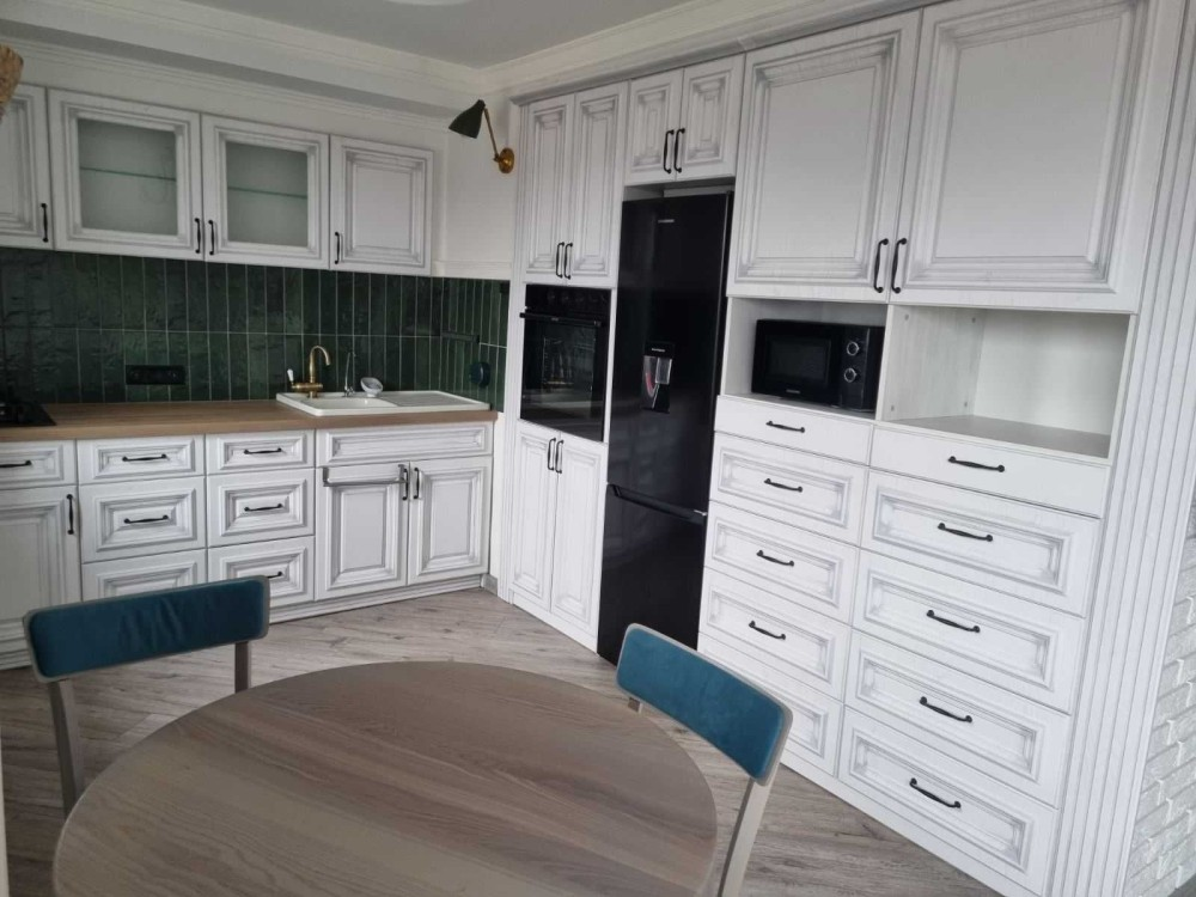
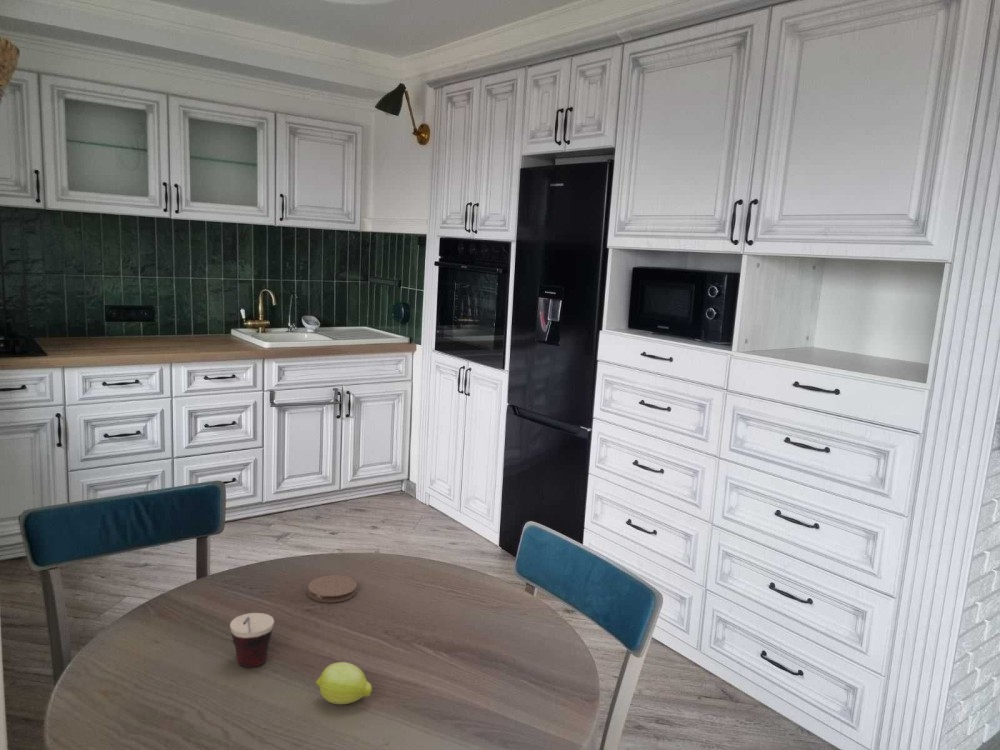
+ cup (249, 637)
+ fruit (344, 683)
+ coaster (332, 588)
